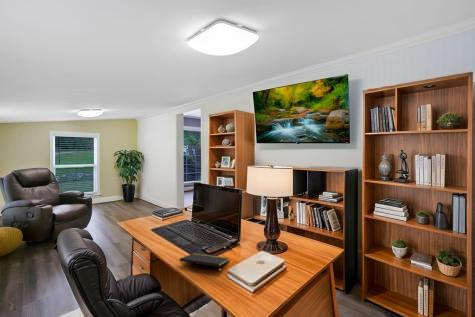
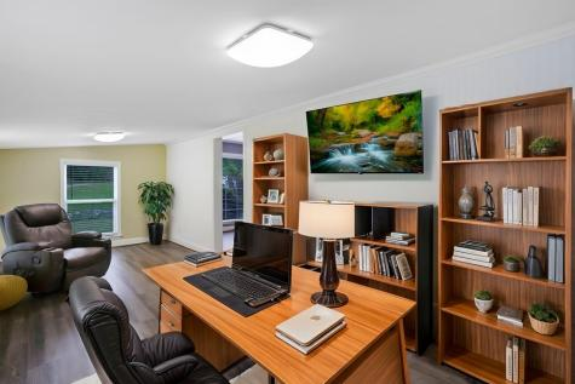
- notepad (205, 259)
